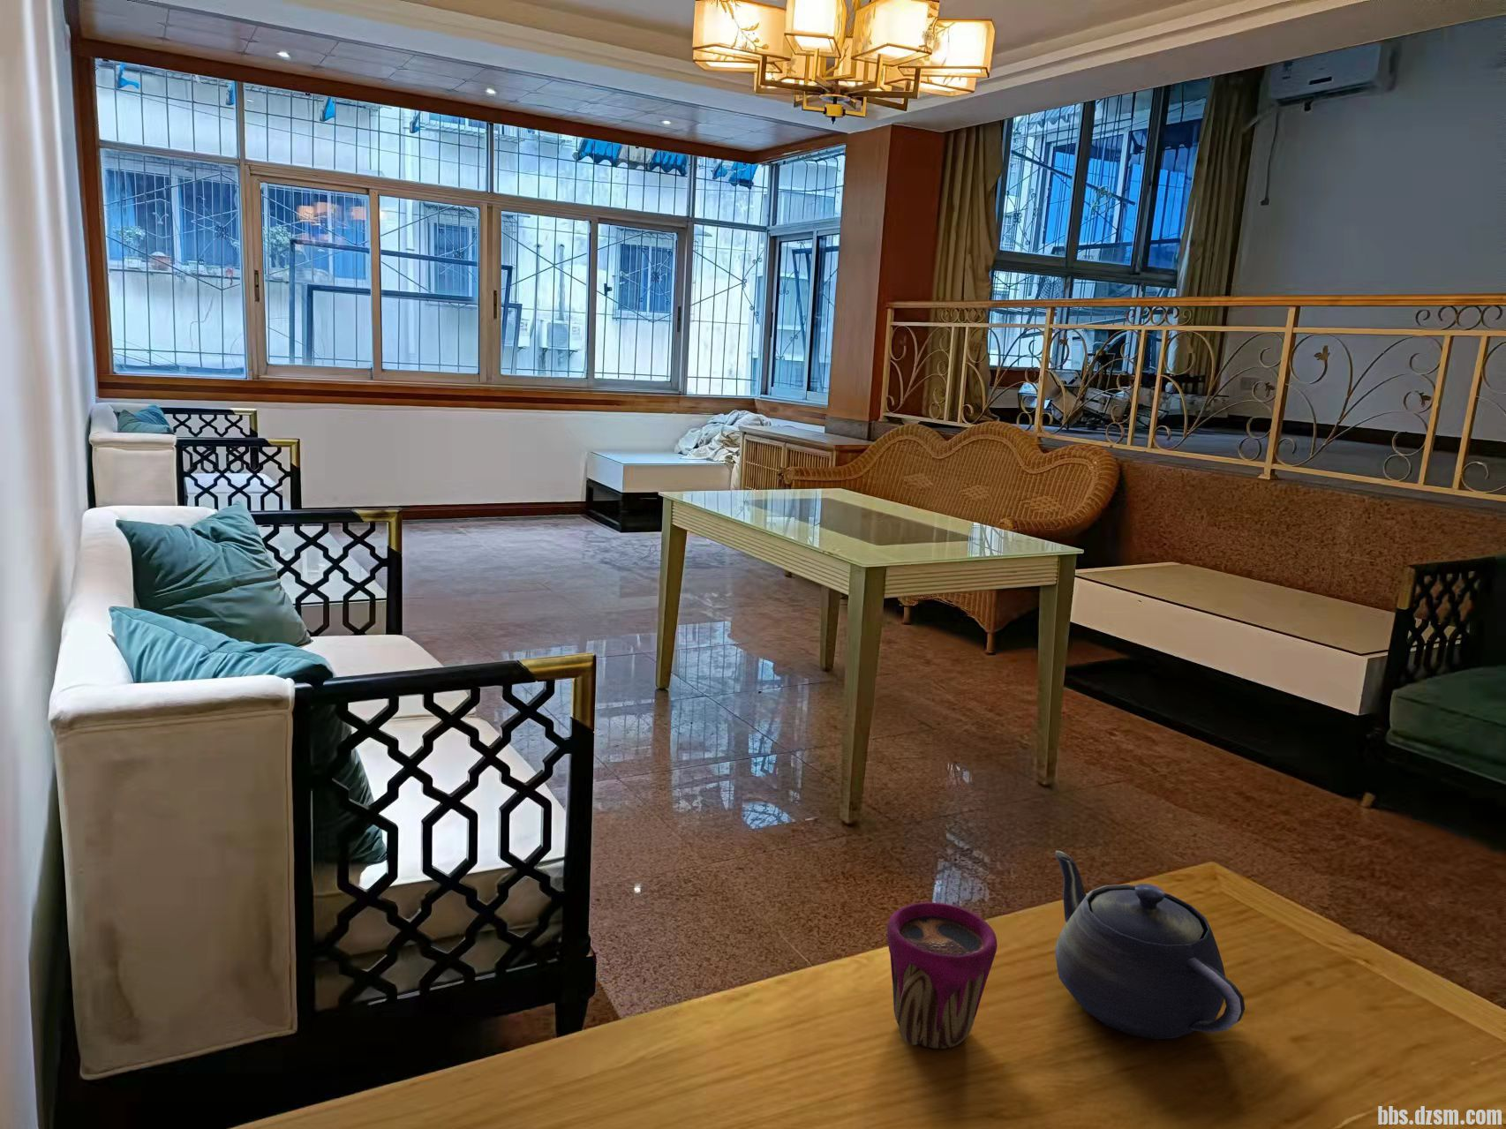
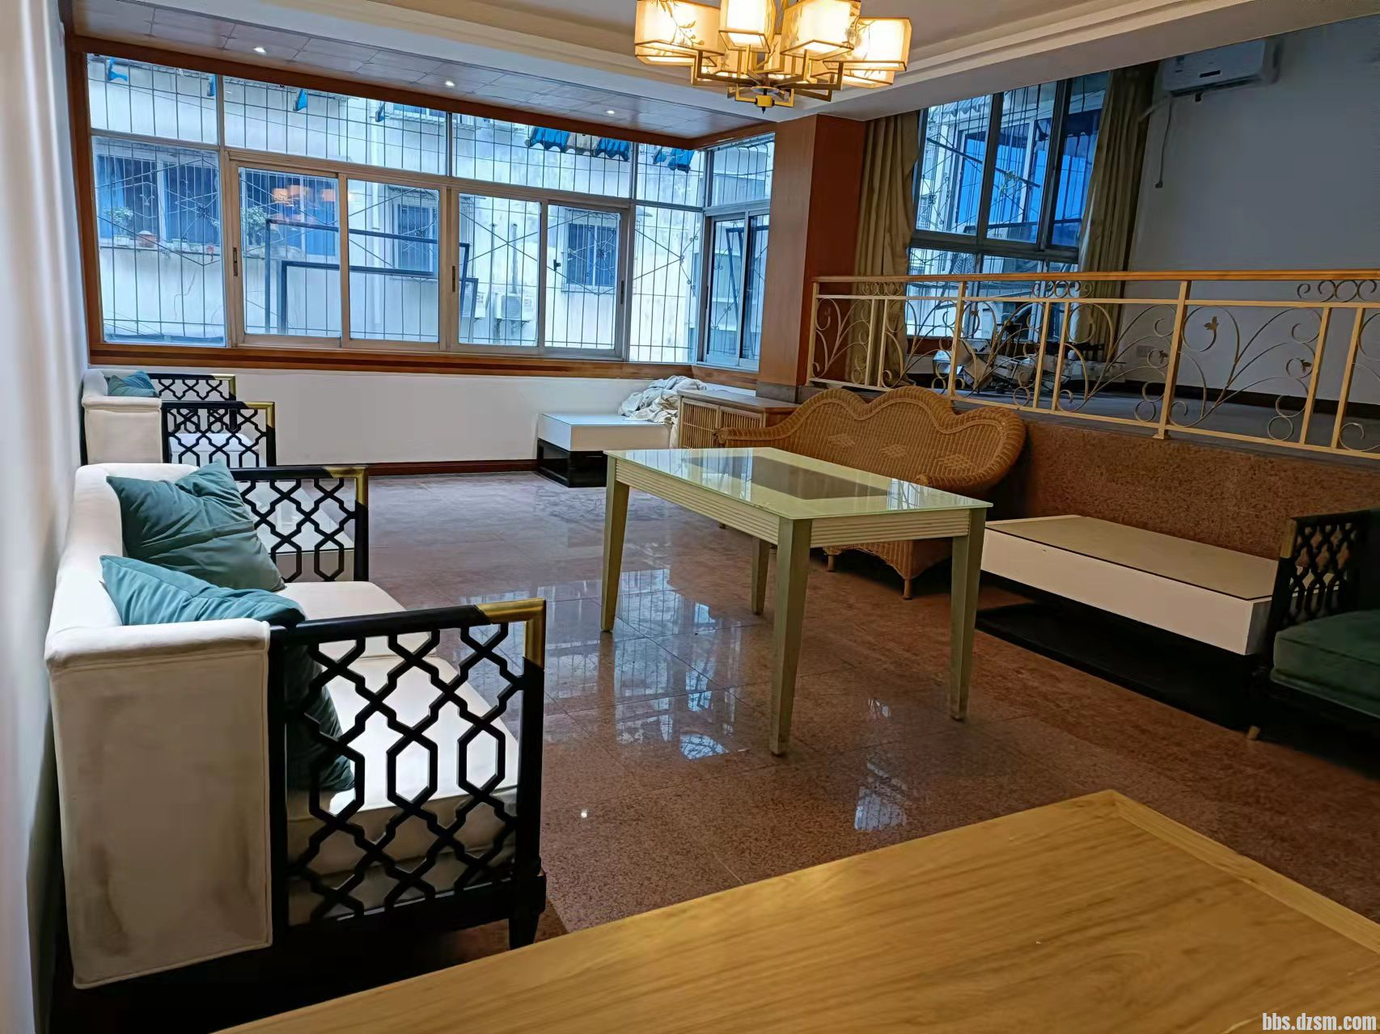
- cup (931, 986)
- teapot (1135, 942)
